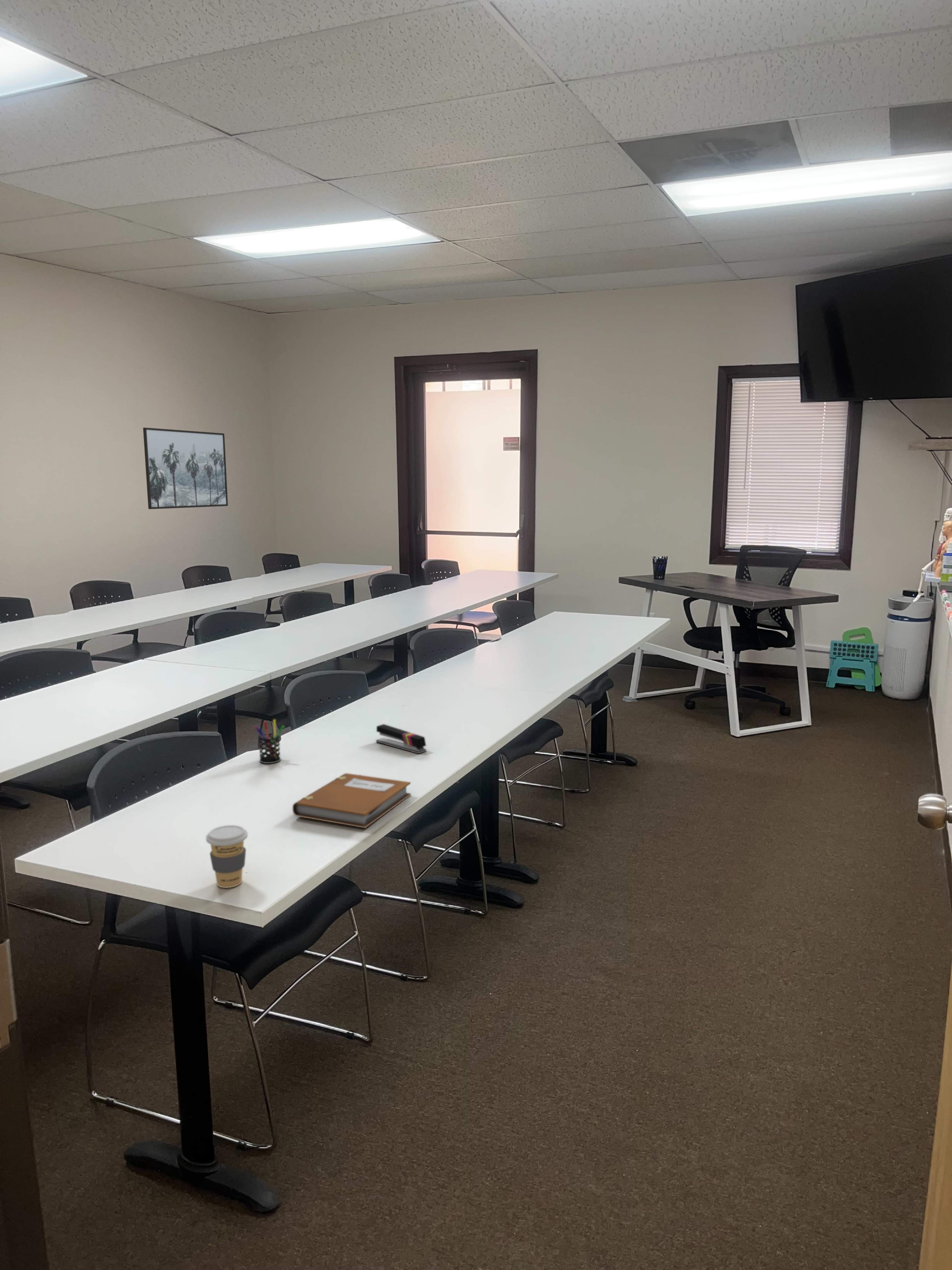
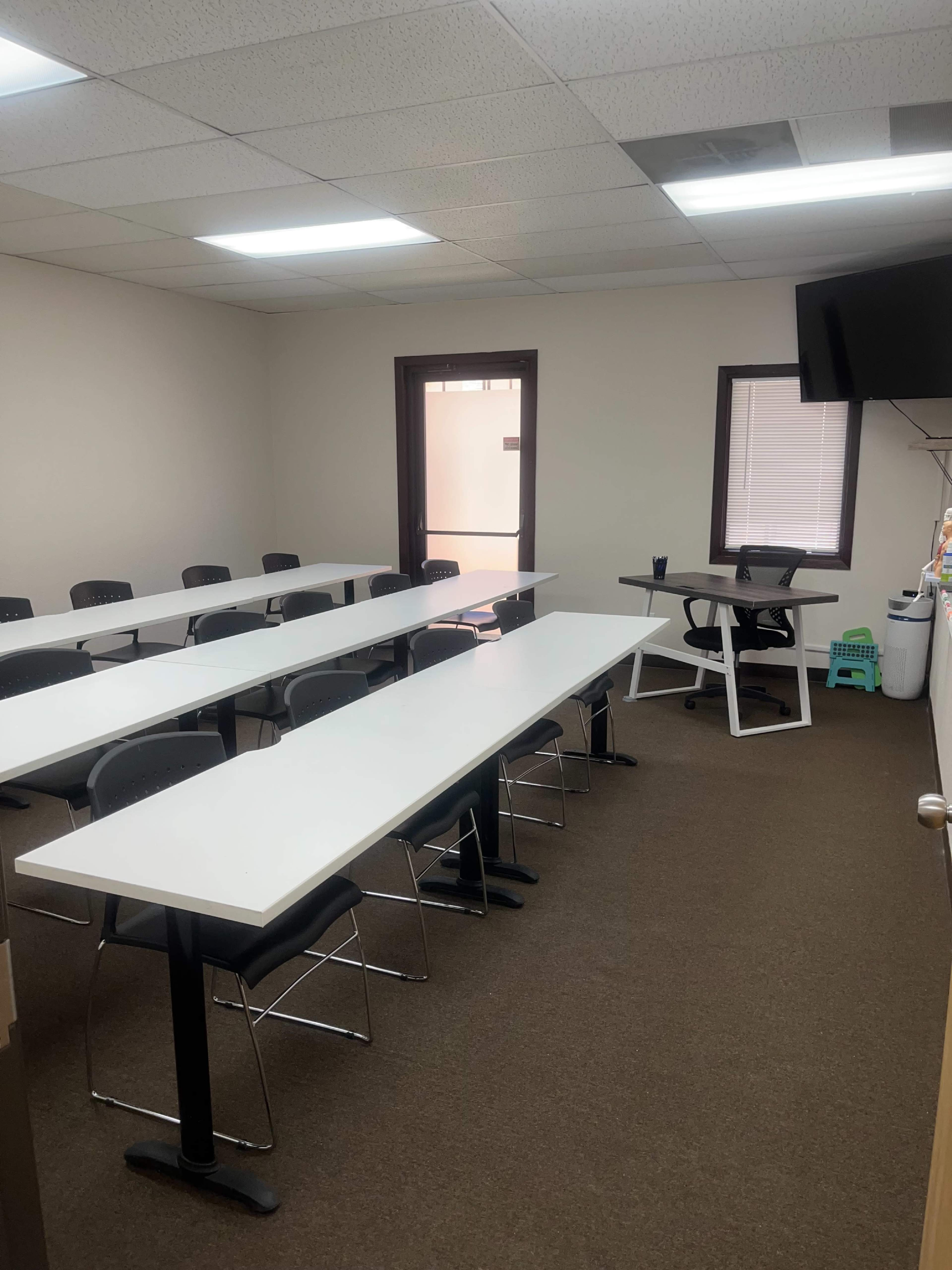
- notebook (354, 797)
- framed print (188, 469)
- coffee cup (228, 857)
- pen holder (271, 740)
- stapler (401, 738)
